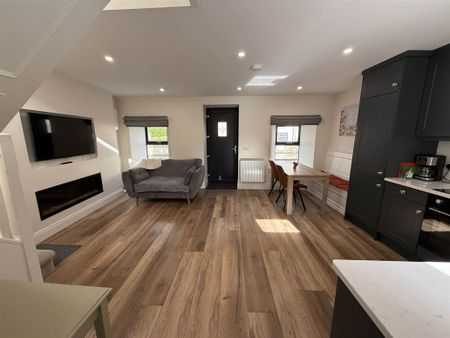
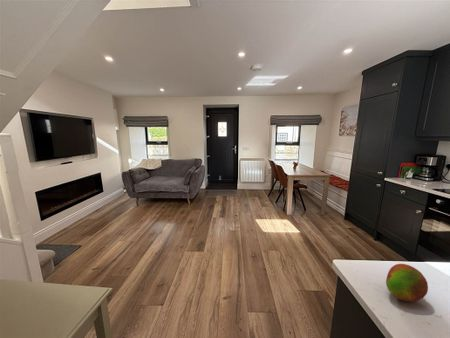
+ fruit (405, 282)
